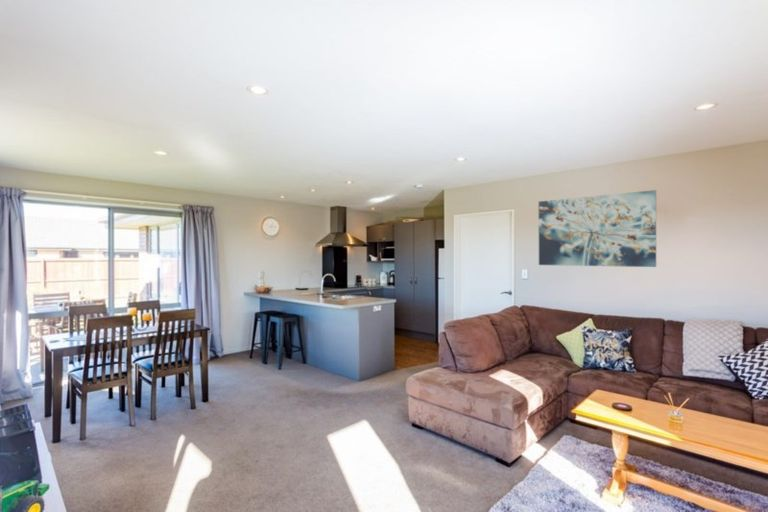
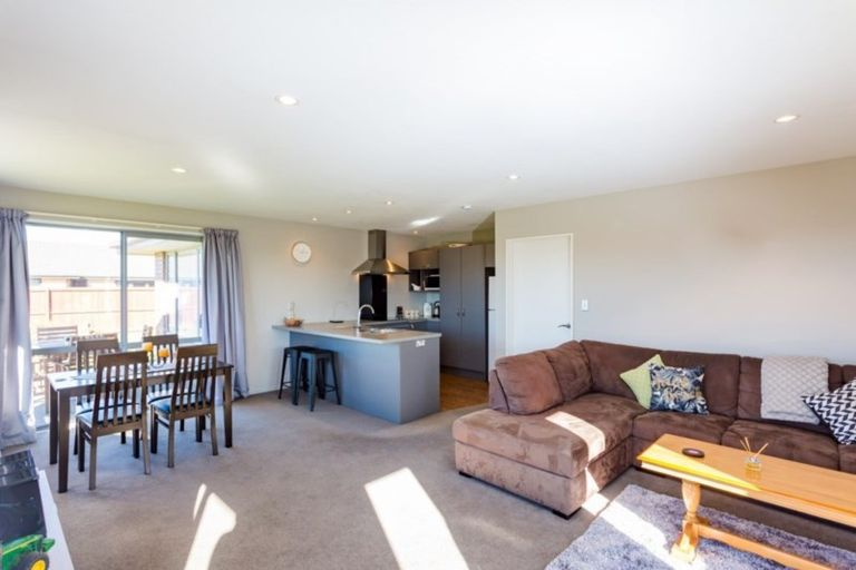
- wall art (592, 231)
